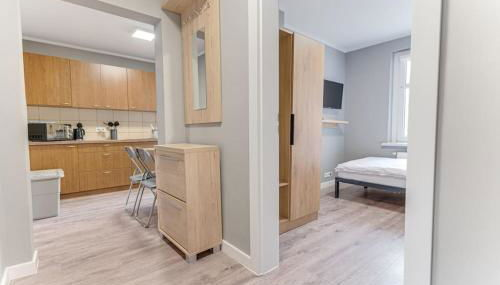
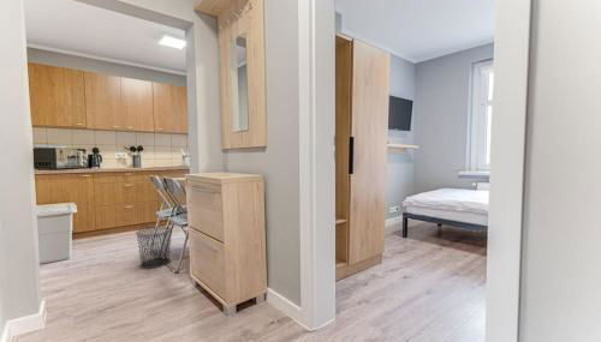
+ waste bin (154, 246)
